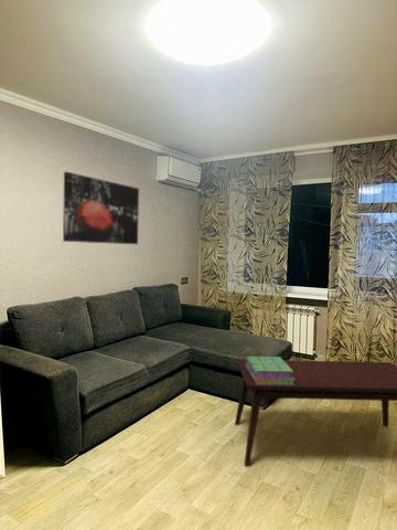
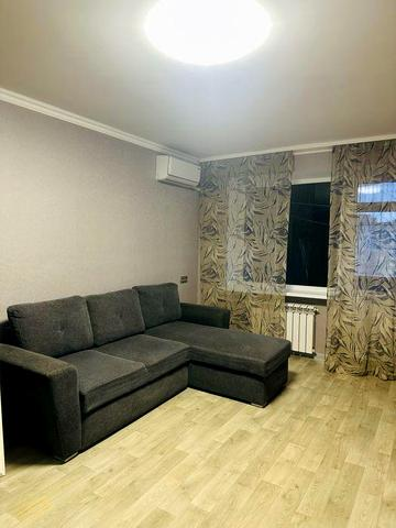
- wall art (105, 212)
- coffee table (324, 399)
- stack of books (268, 369)
